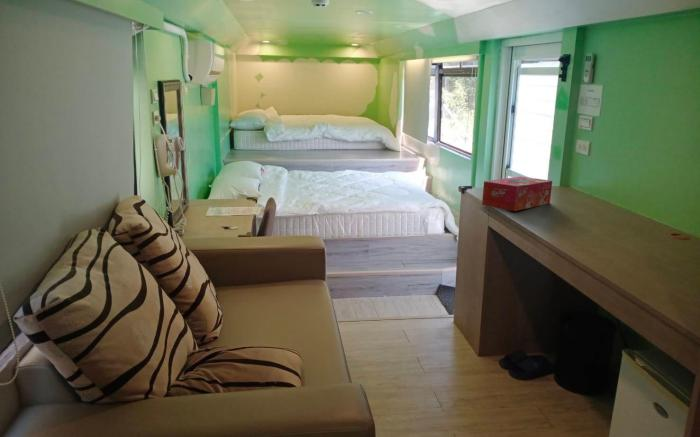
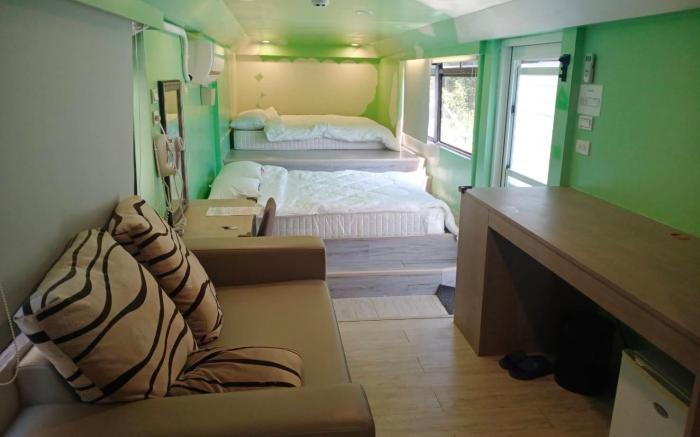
- tissue box (517, 192)
